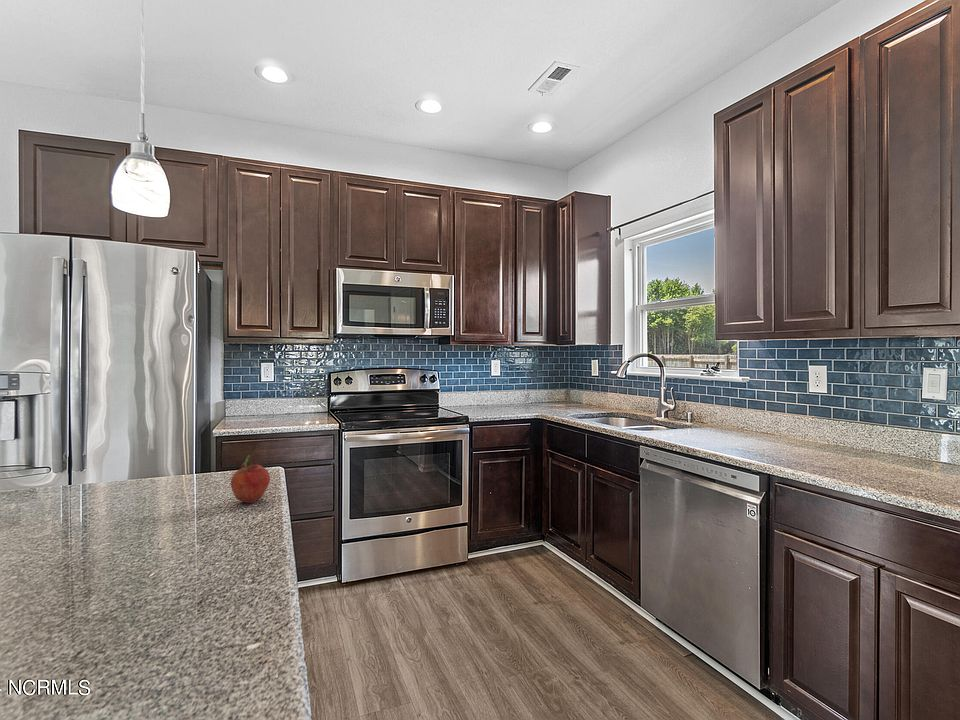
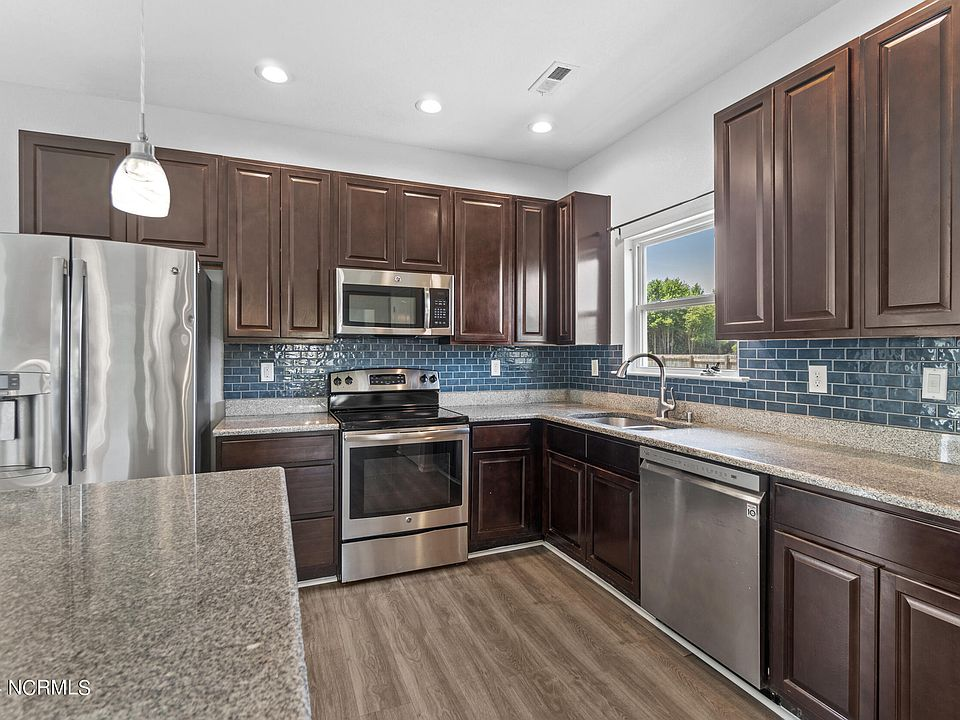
- fruit (250, 478)
